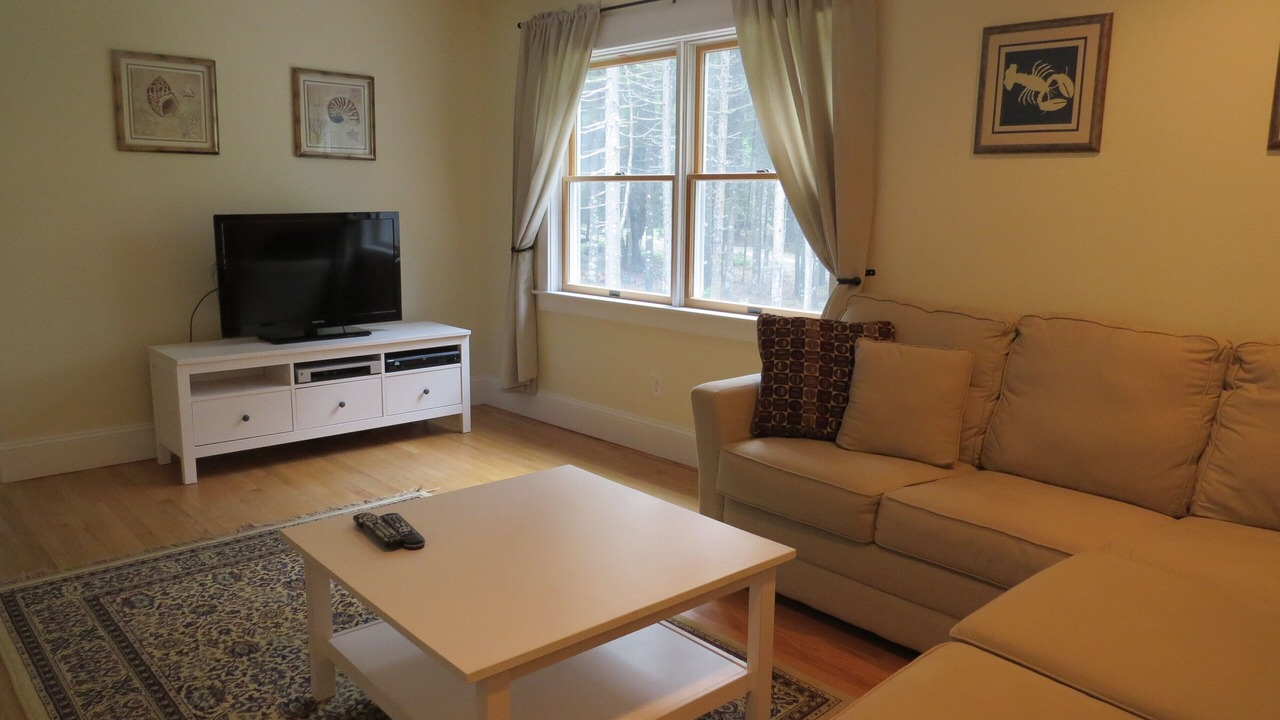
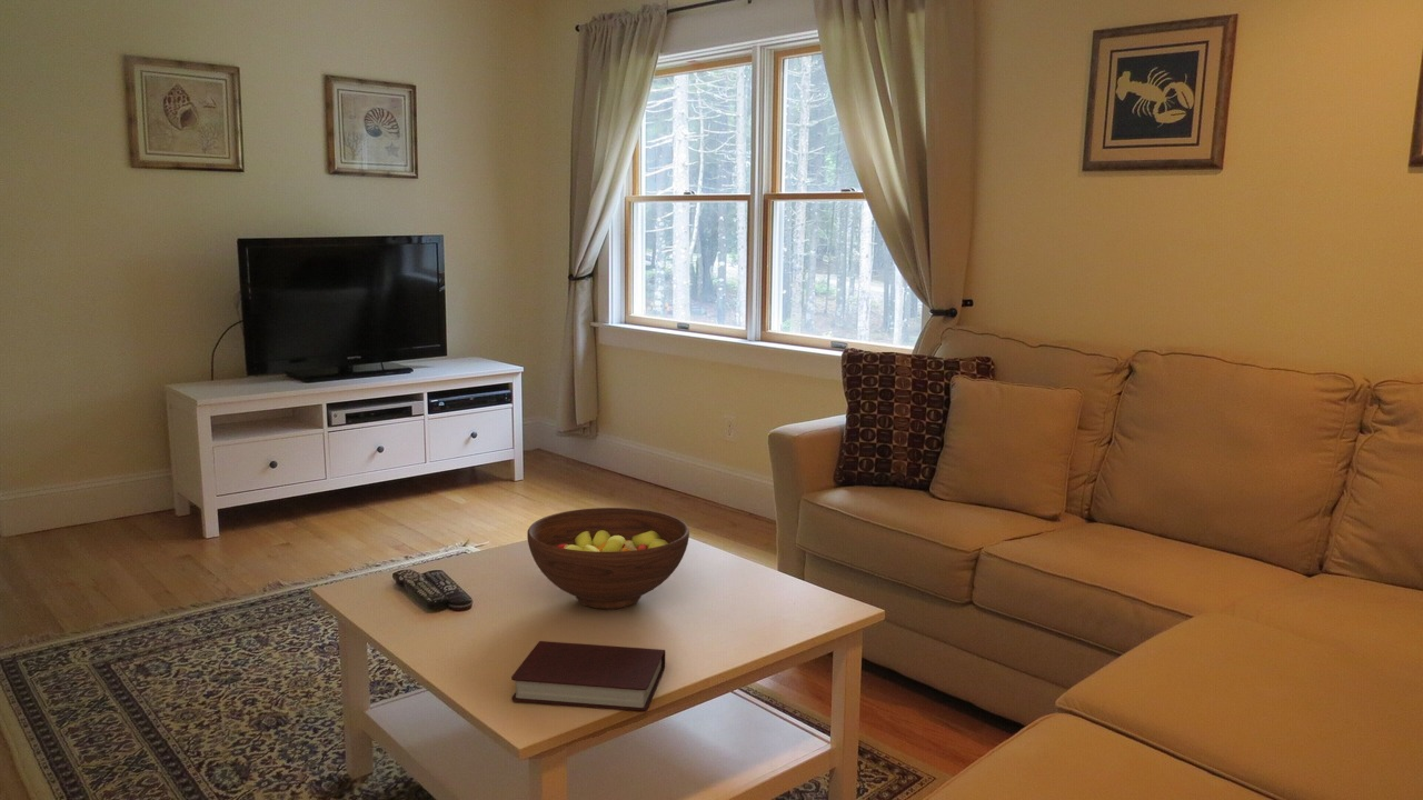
+ book (590, 673)
+ fruit bowl (608, 563)
